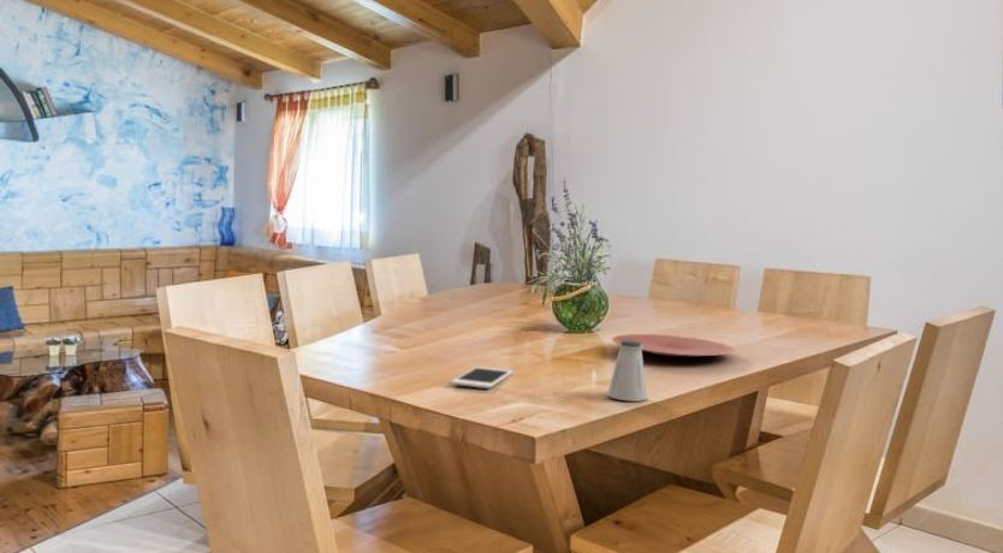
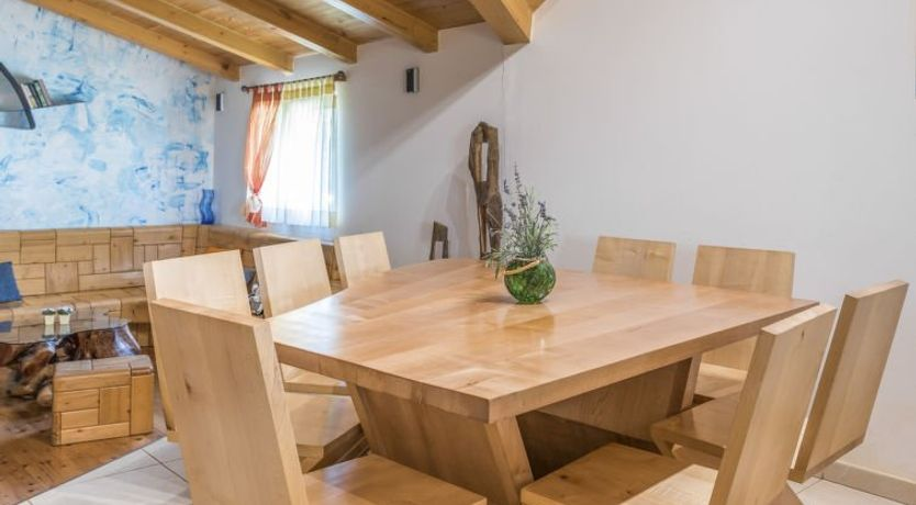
- saltshaker (629, 368)
- cell phone (482, 376)
- plate (671, 349)
